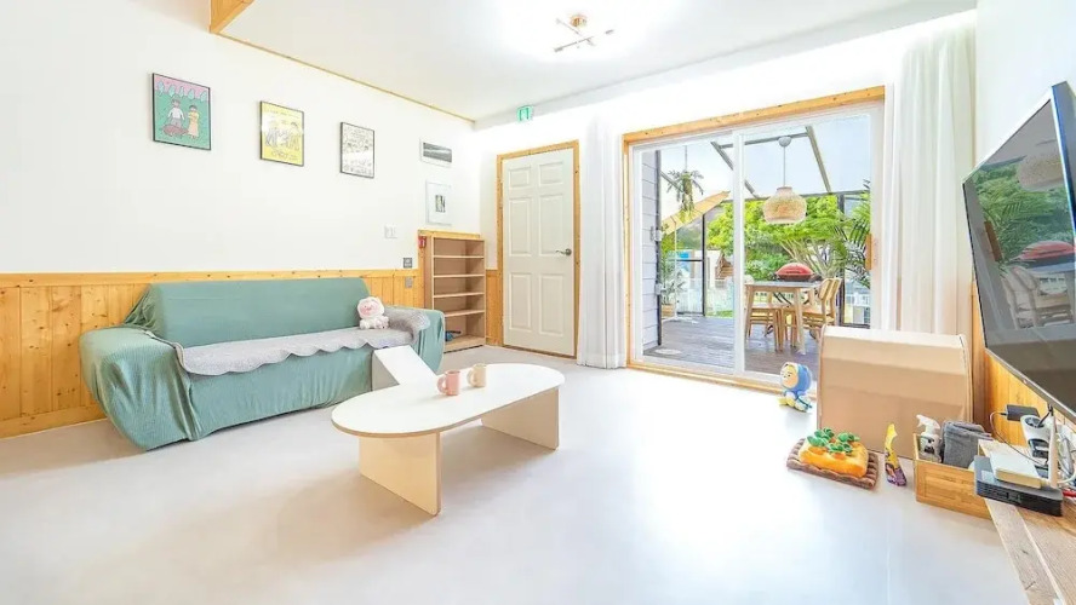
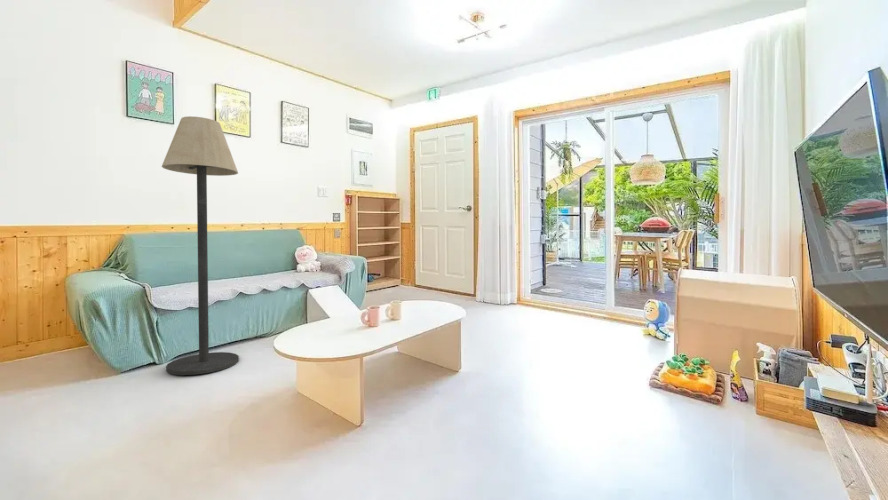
+ floor lamp (202, 243)
